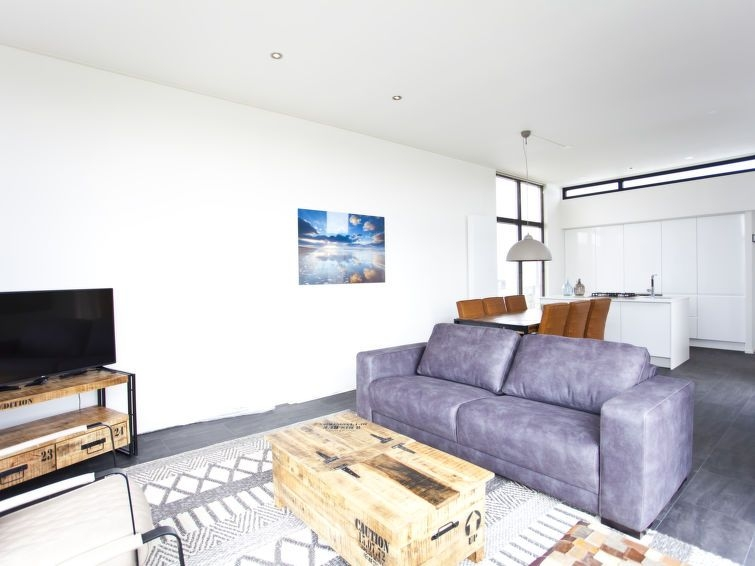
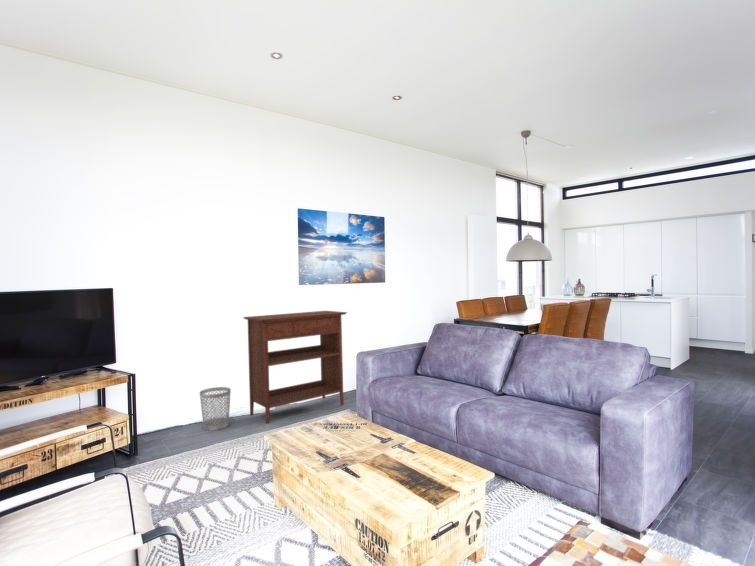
+ wastebasket (215, 408)
+ console table (297, 361)
